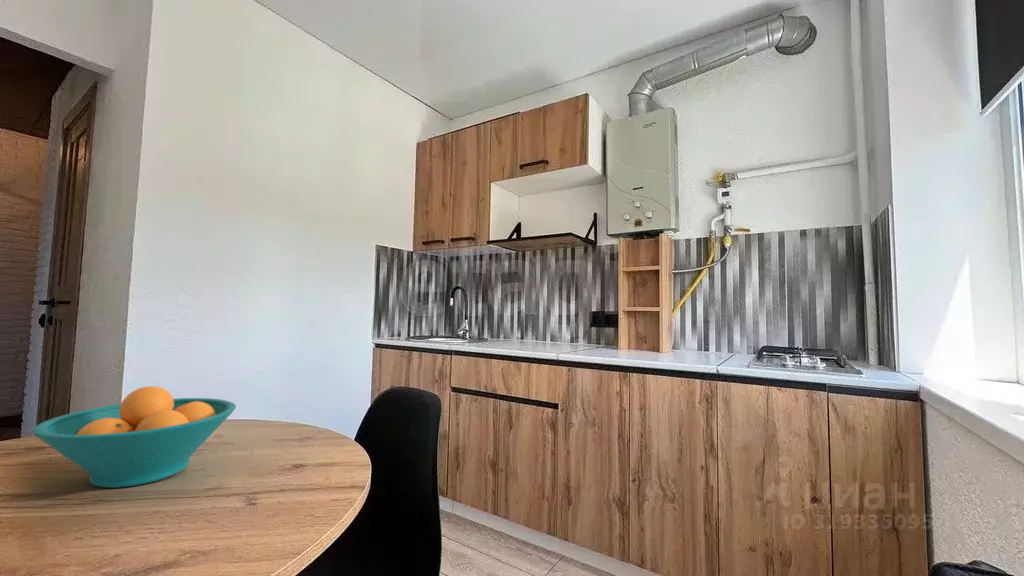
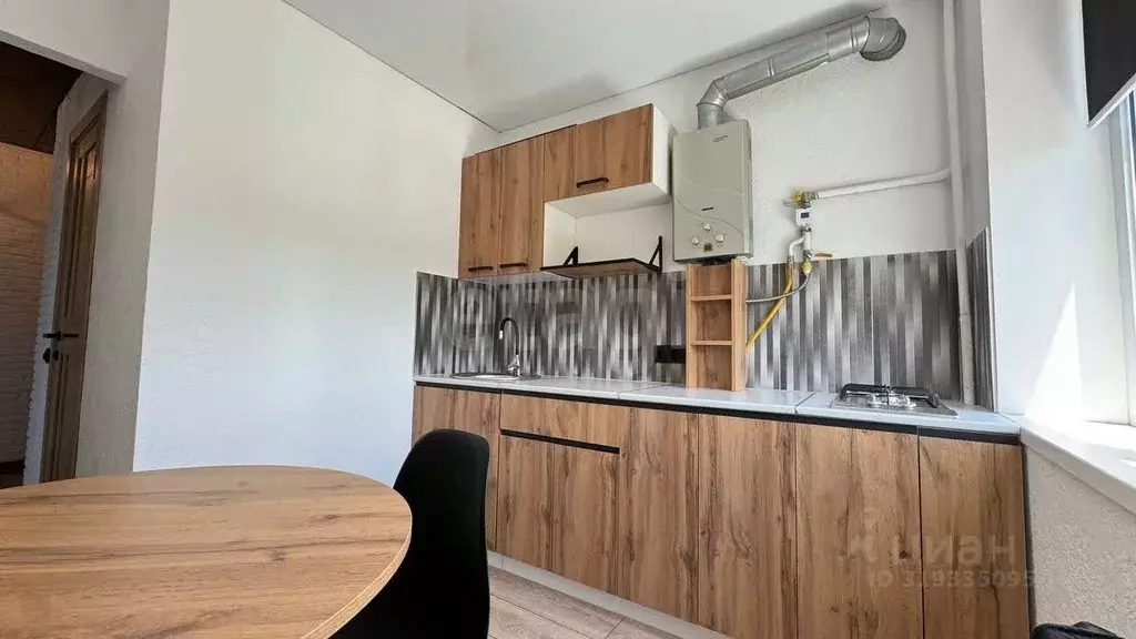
- fruit bowl (145, 430)
